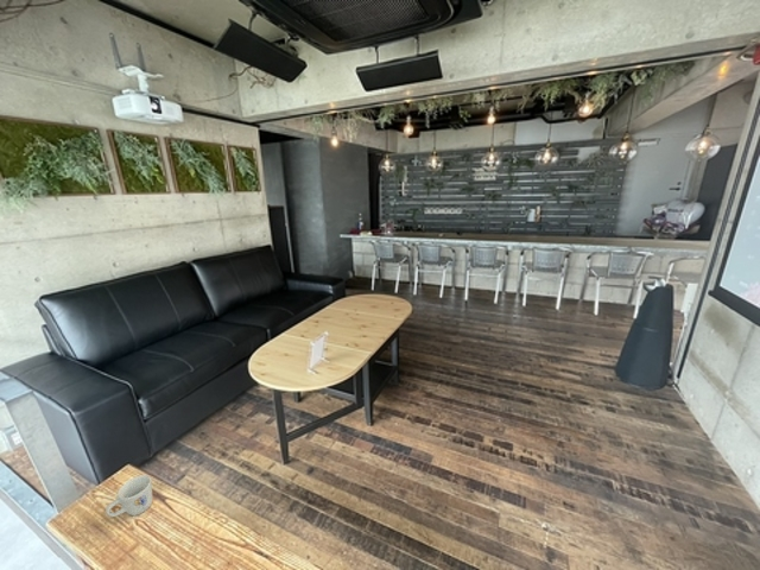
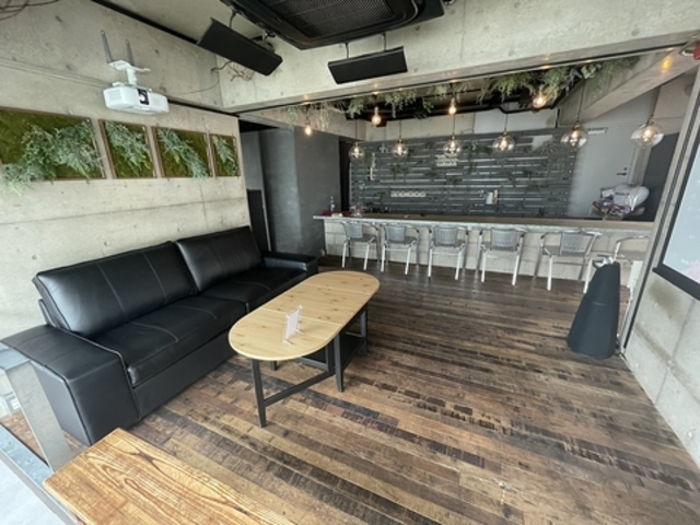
- mug (131, 500)
